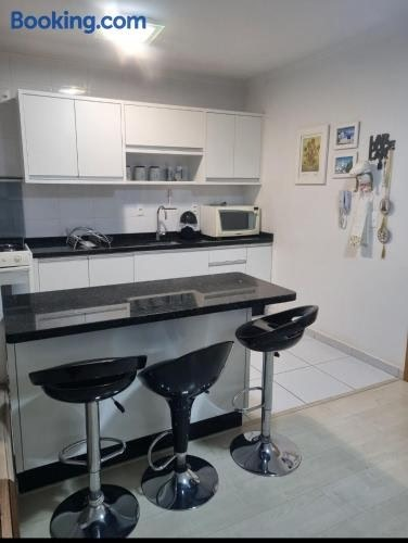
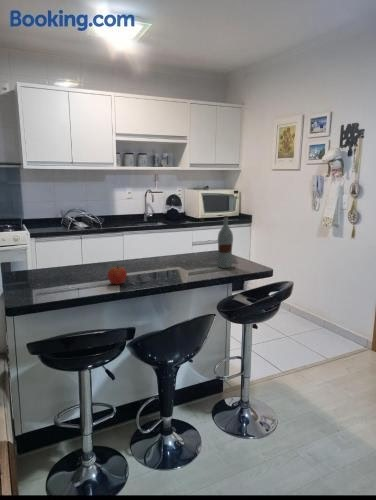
+ bottle (225, 241)
+ fruit (117, 273)
